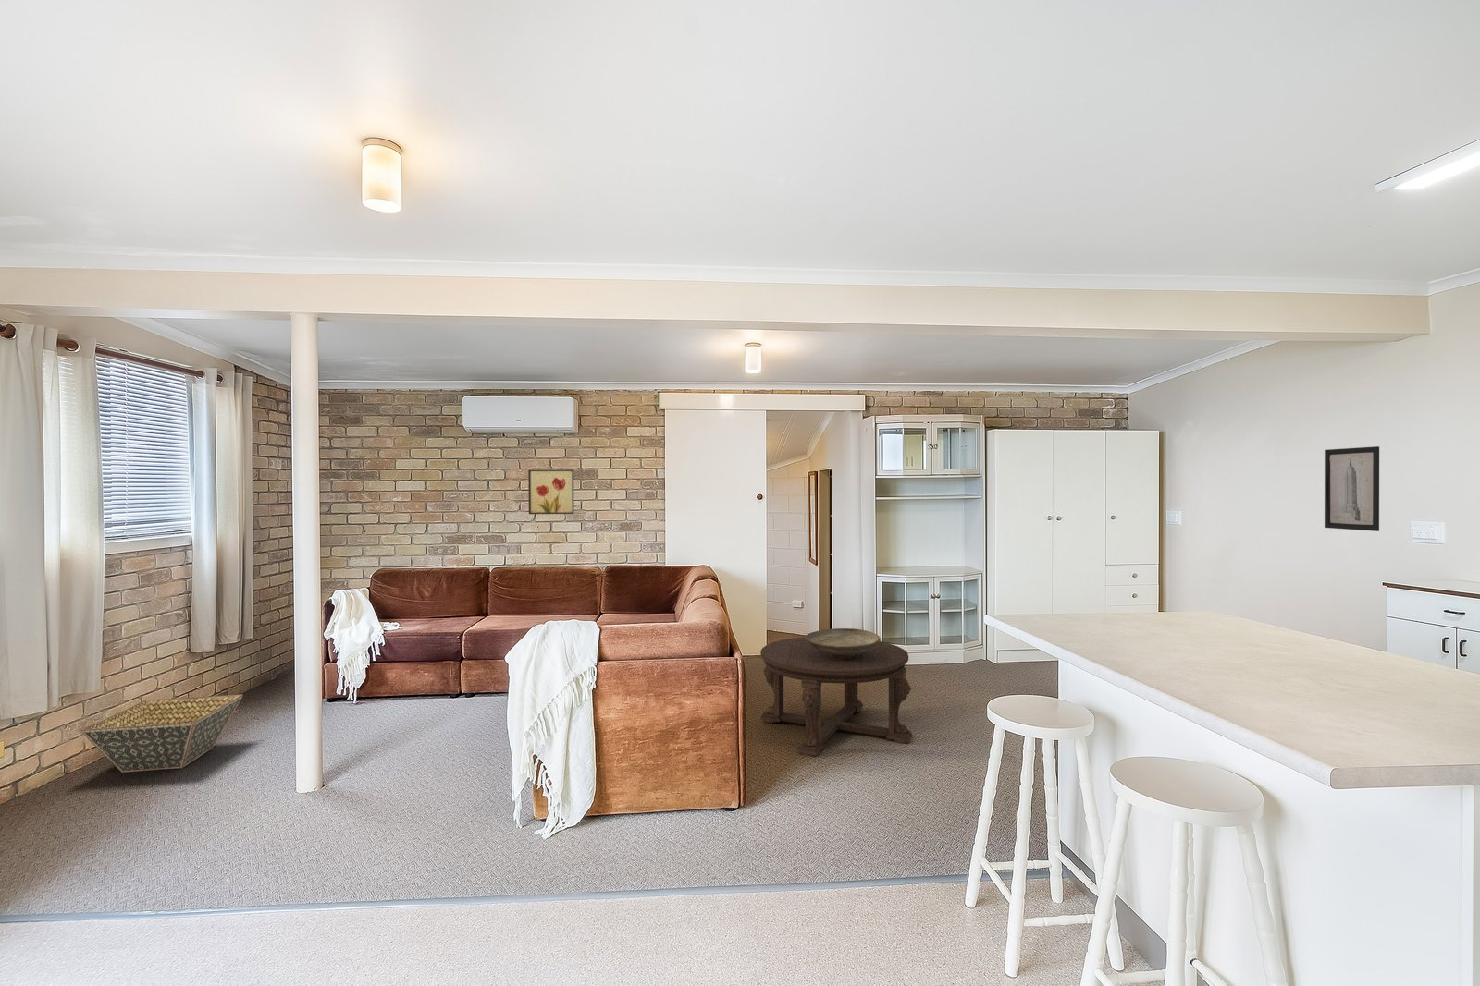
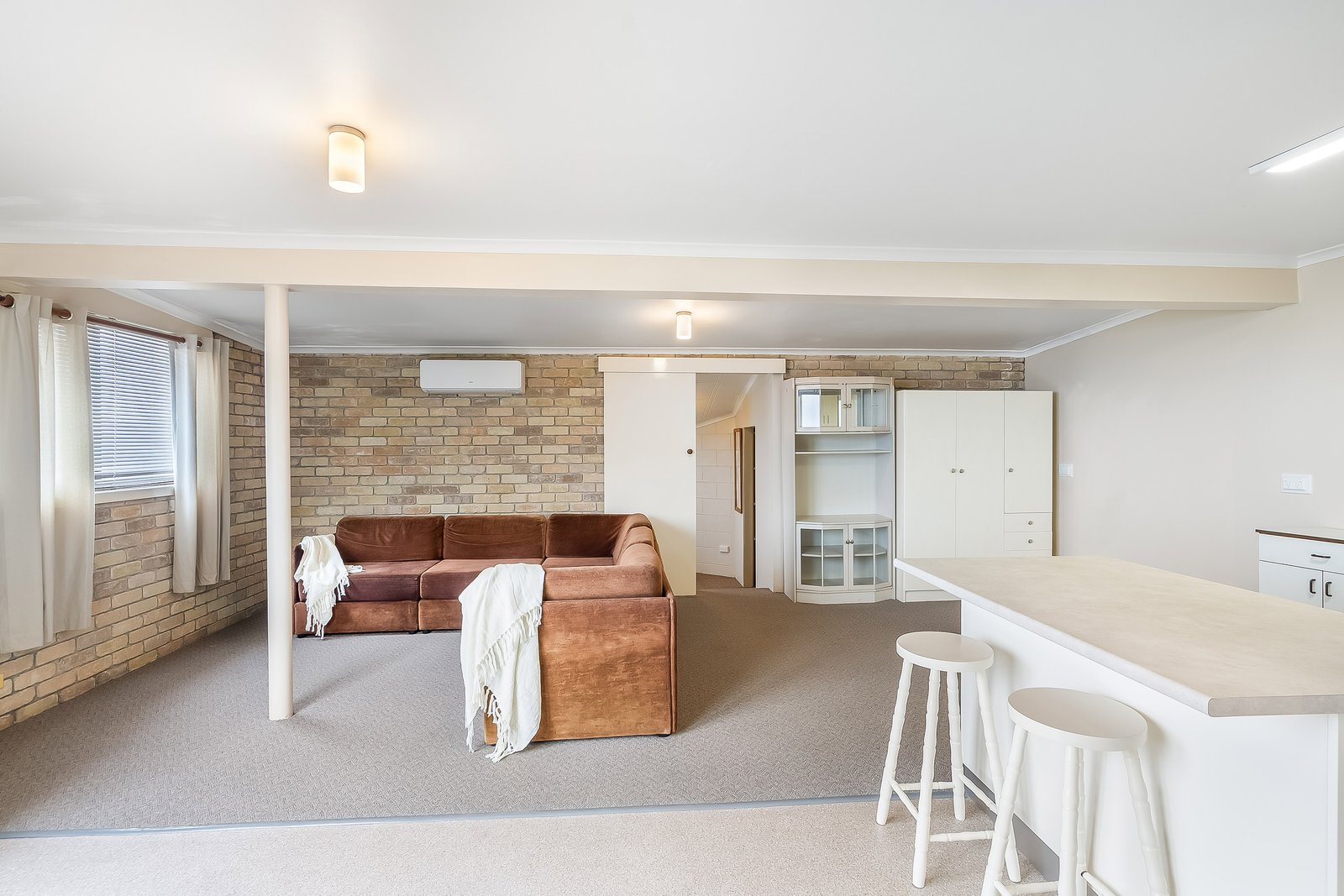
- coffee table (834, 682)
- decorative bowl (841, 645)
- basket (168, 735)
- wall art (552, 492)
- wall art (1350, 487)
